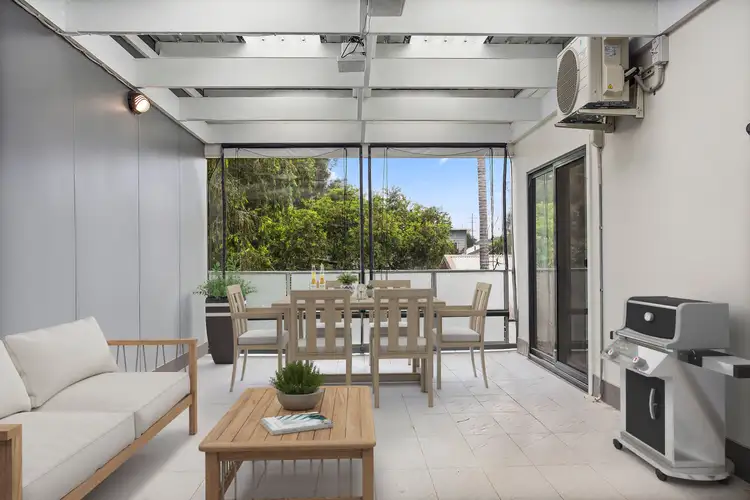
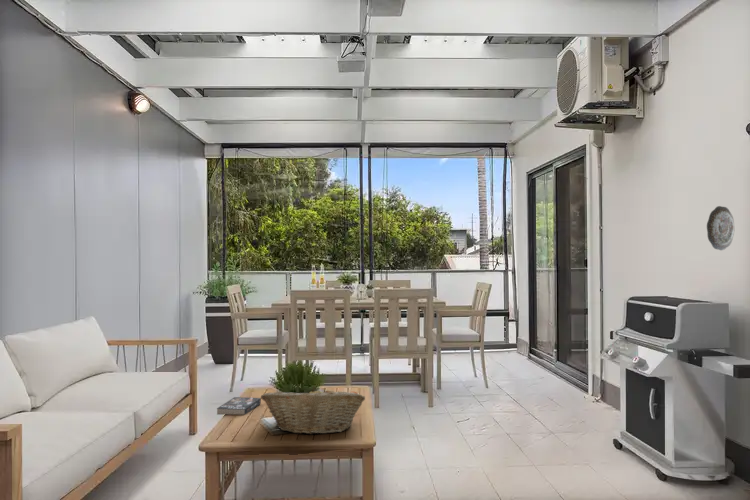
+ book (239, 405)
+ decorative plate (722, 228)
+ fruit basket (313, 405)
